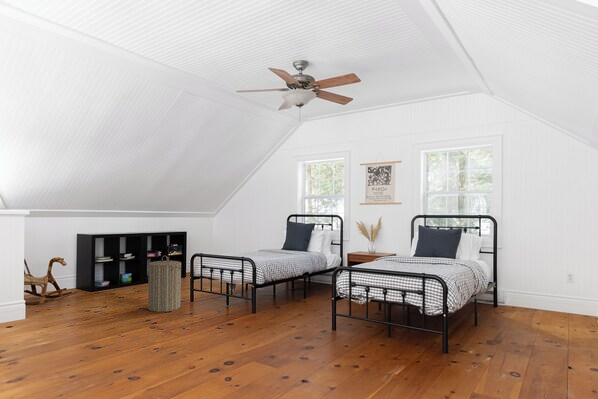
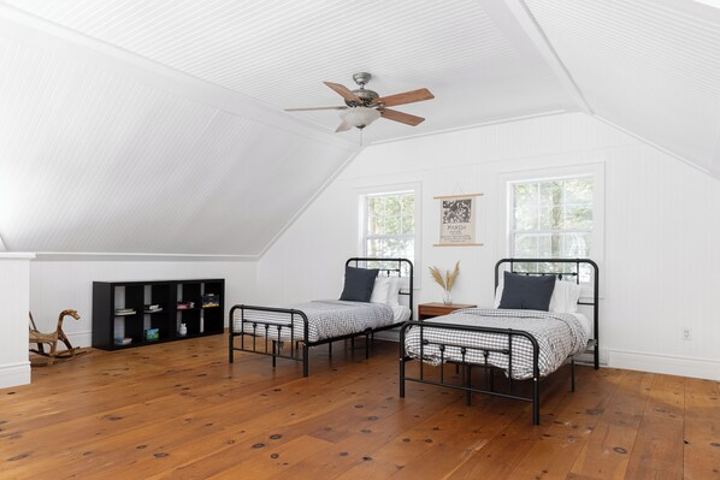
- laundry hamper (164, 281)
